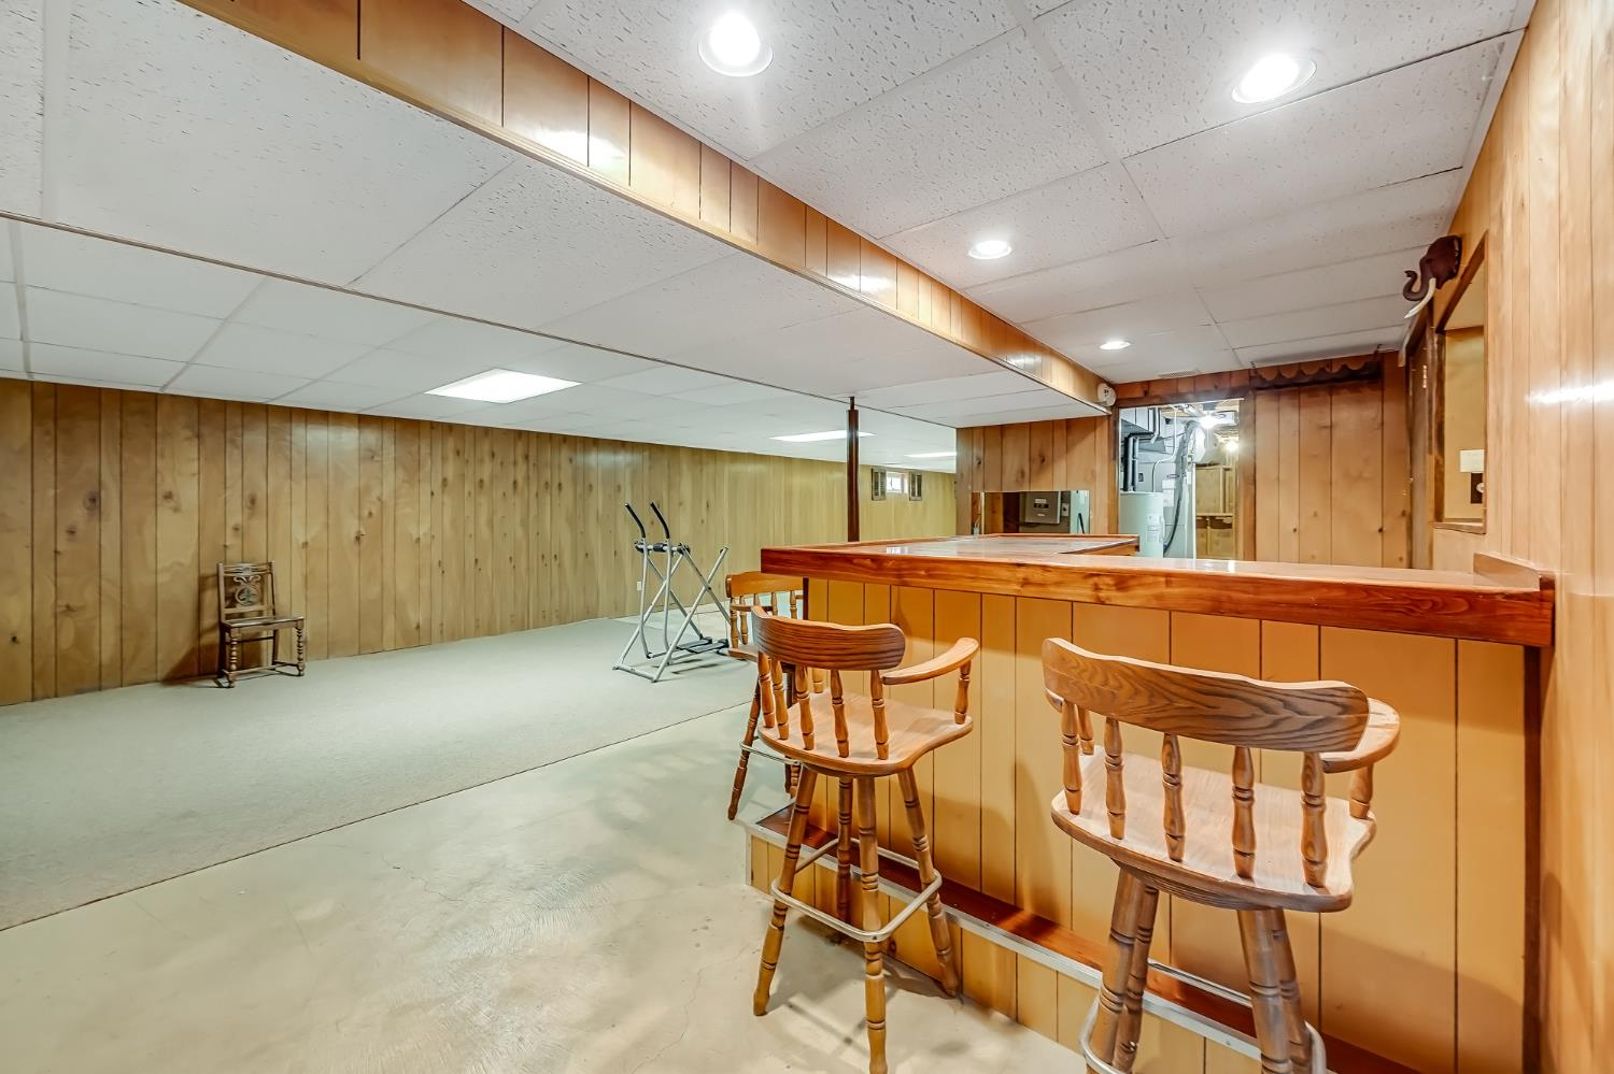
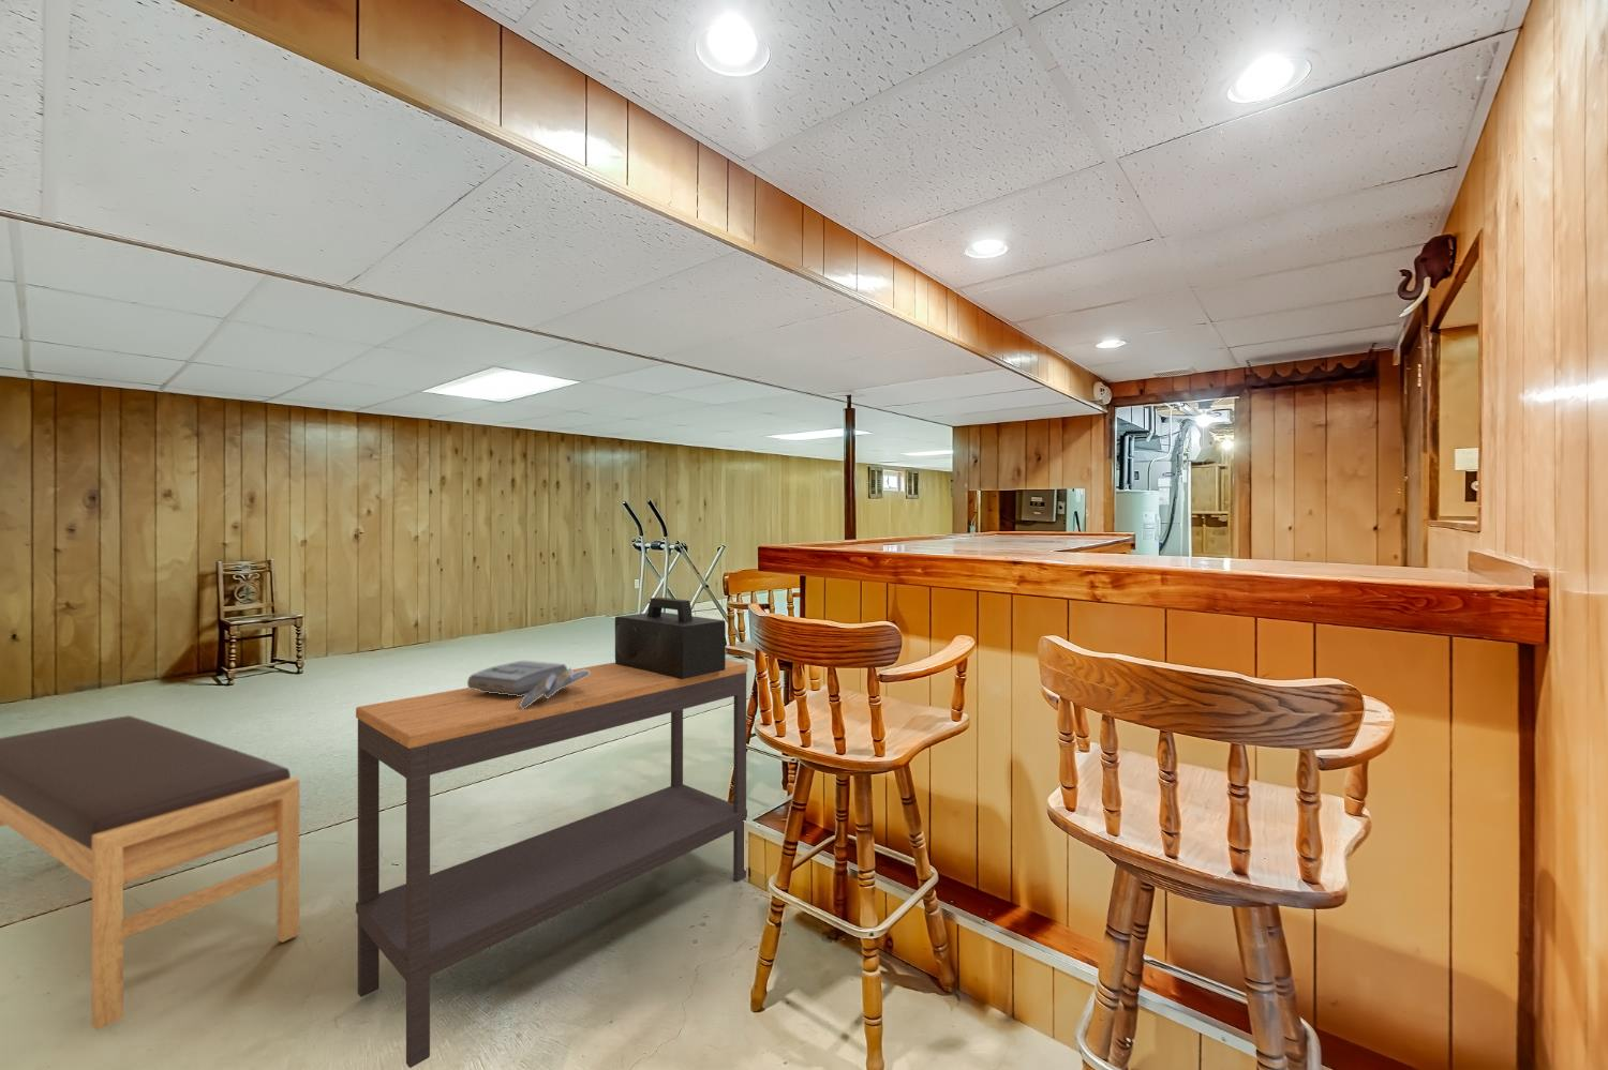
+ video game console (532, 679)
+ speaker (667, 632)
+ console table (585, 817)
+ bench (117, 834)
